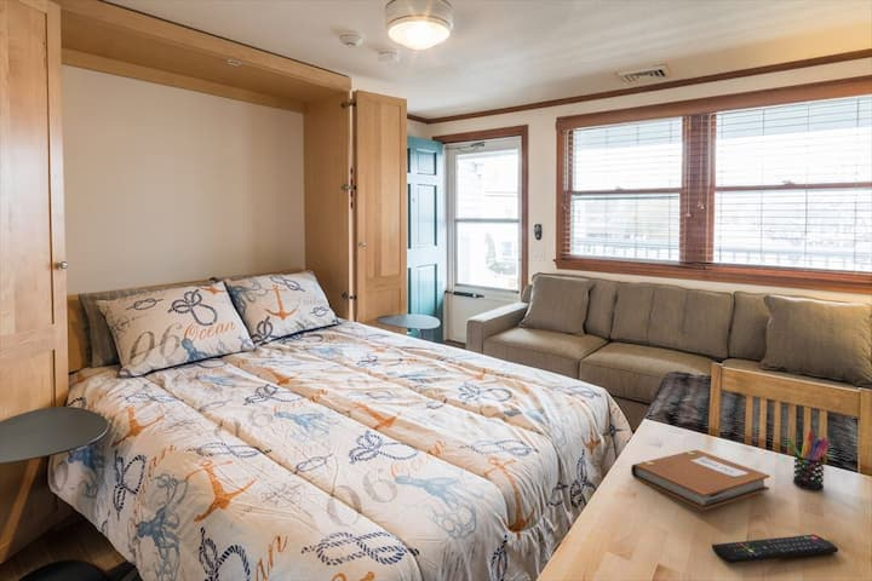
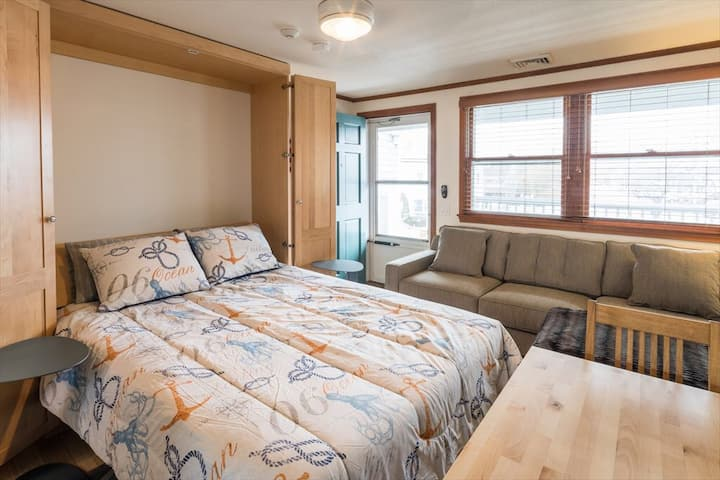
- remote control (775, 550)
- pen holder (805, 458)
- notebook (699, 474)
